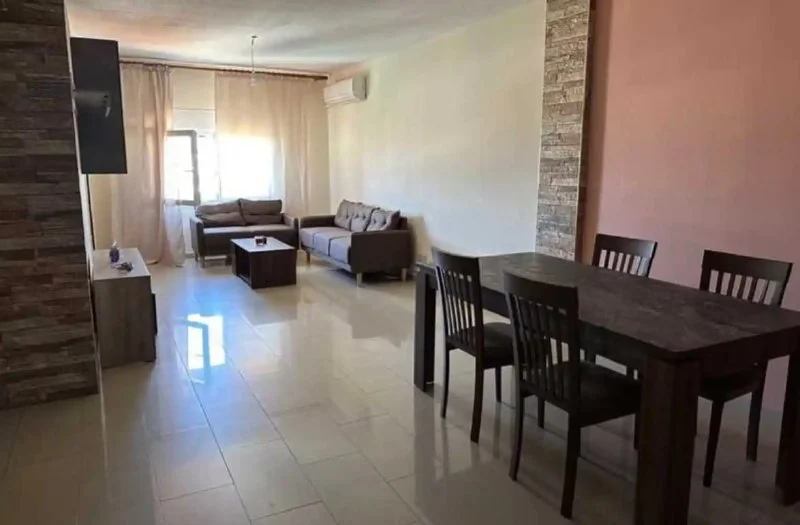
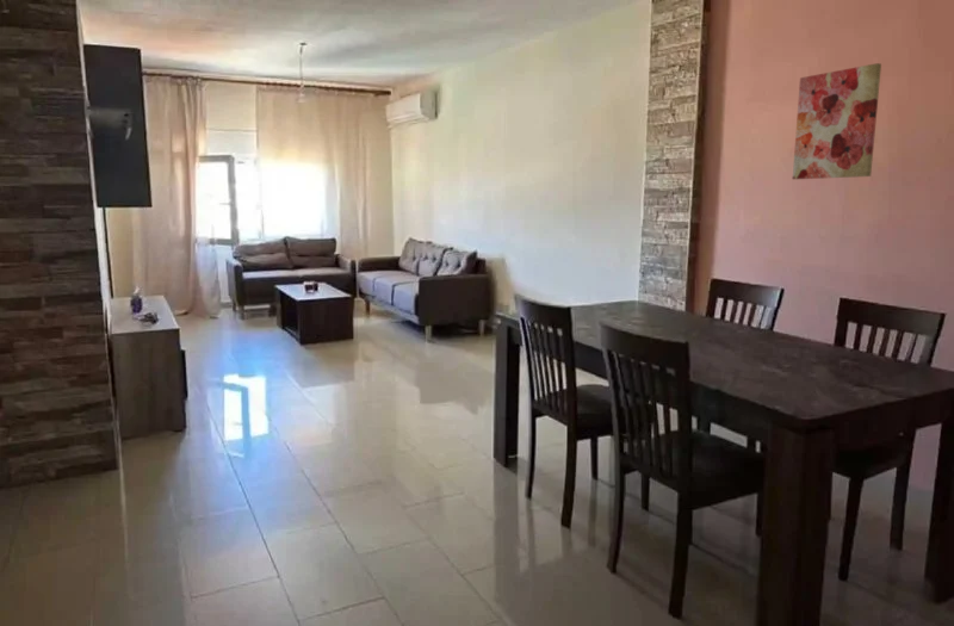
+ wall art (834, 124)
